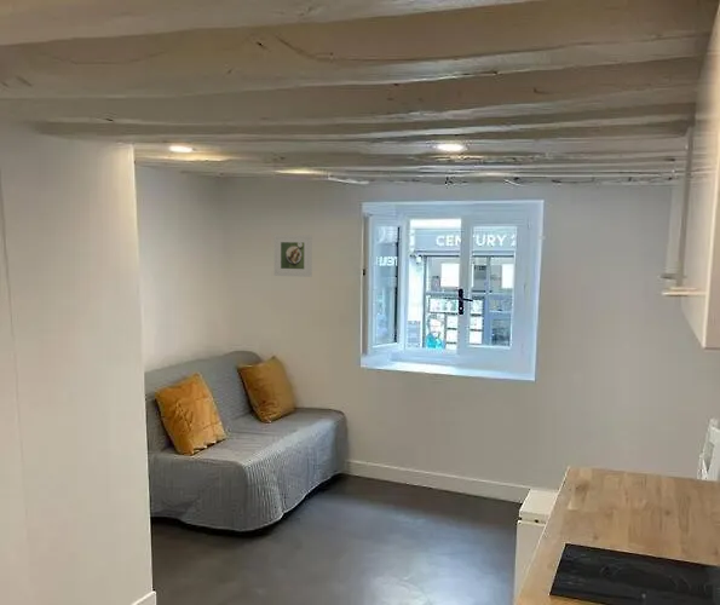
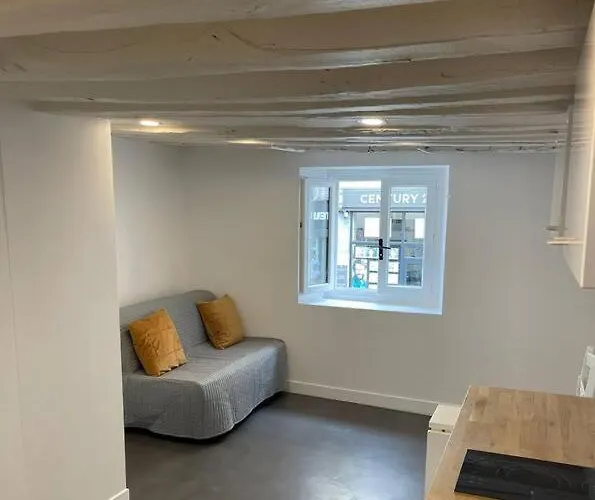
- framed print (293, 255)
